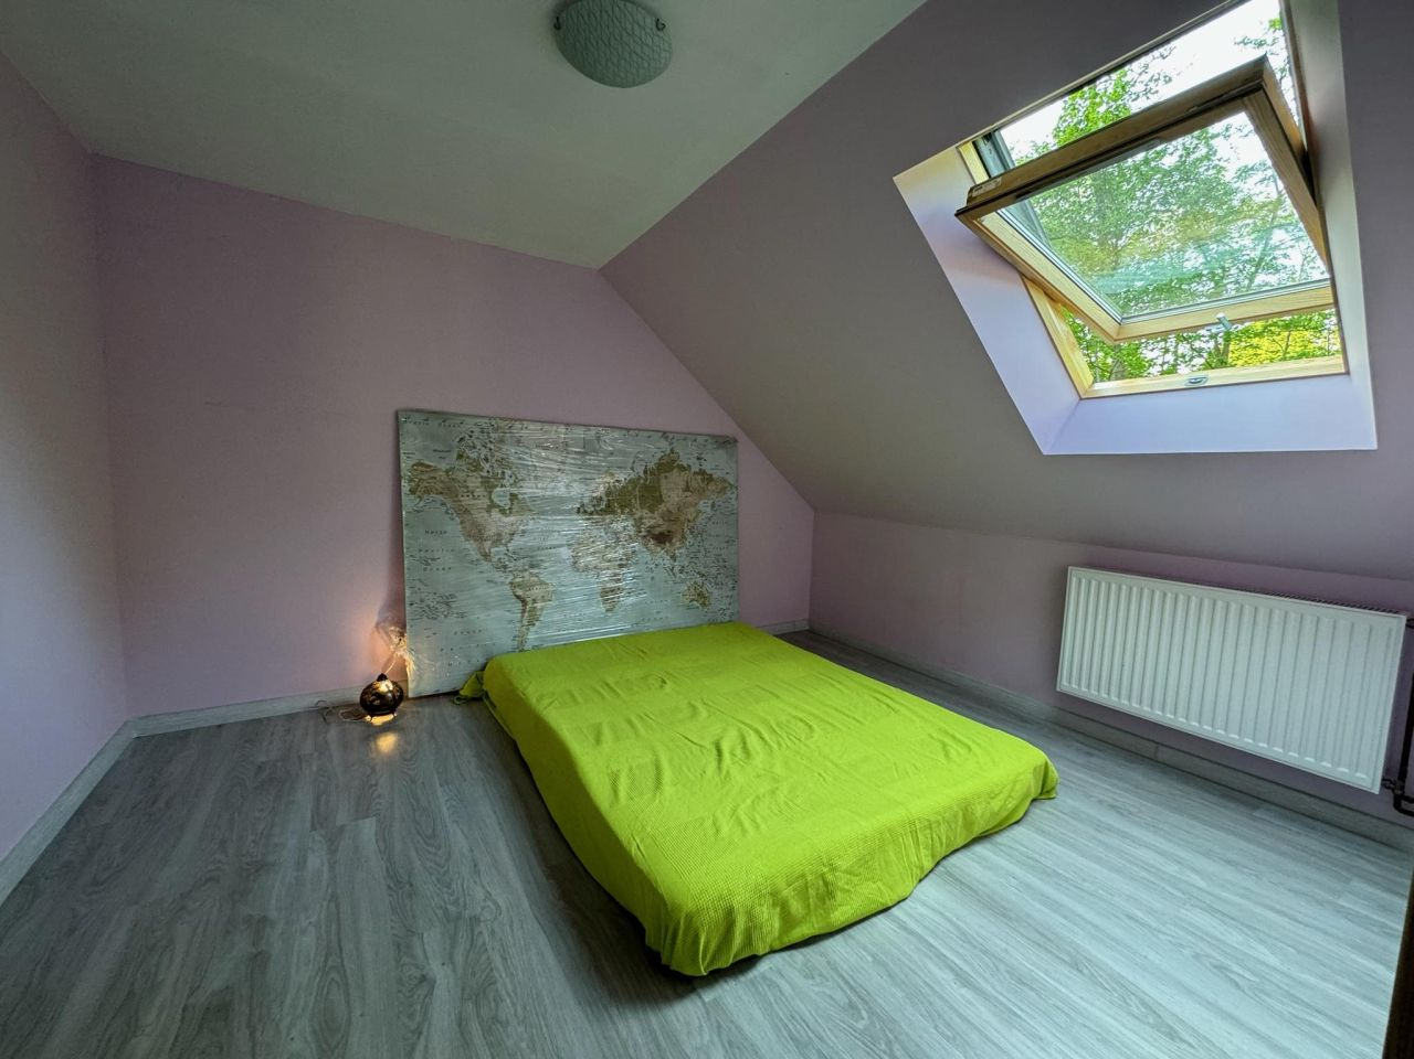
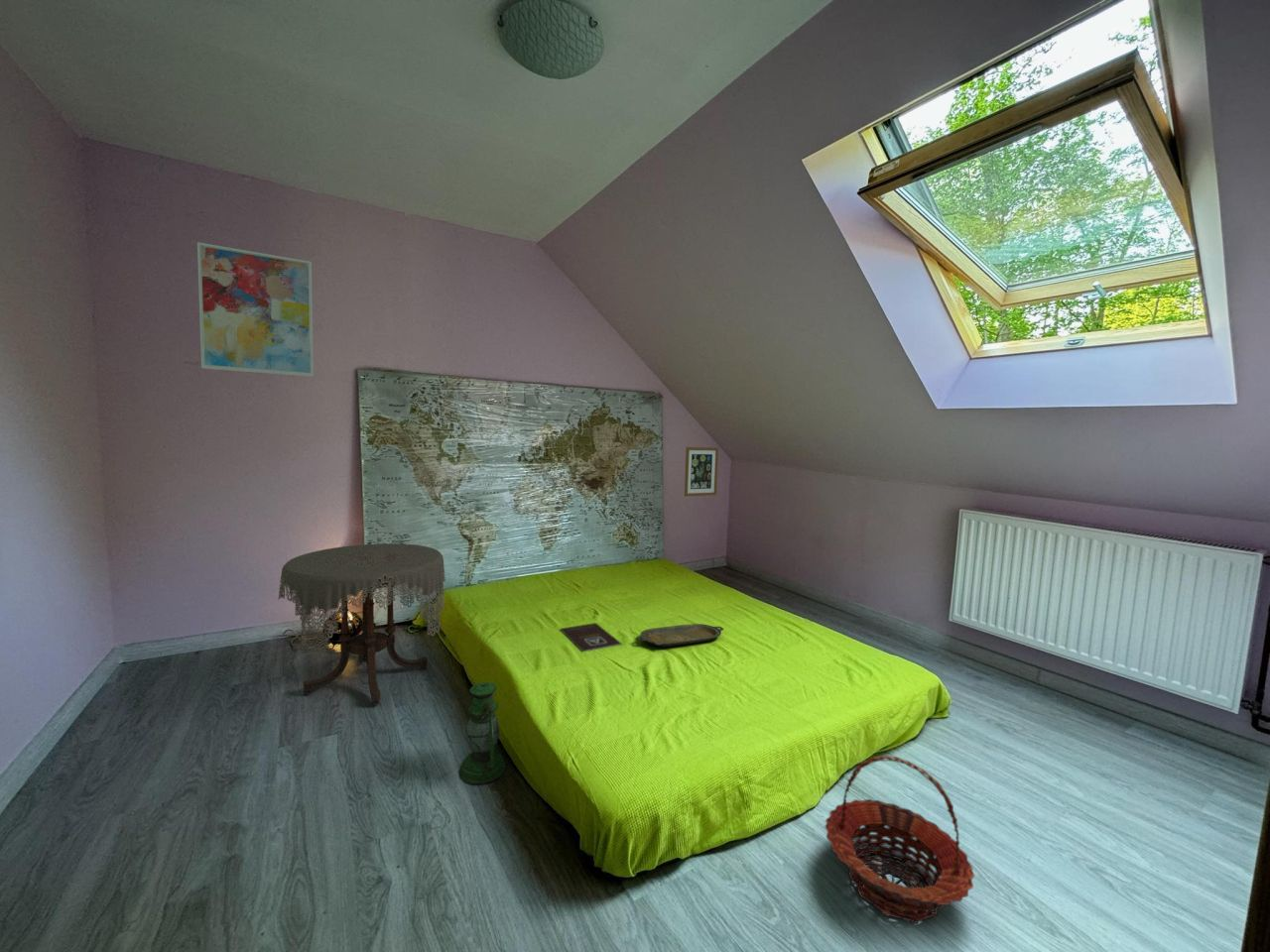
+ book (589, 637)
+ lantern (477, 729)
+ serving tray (681, 635)
+ wall art (258, 312)
+ basket (897, 823)
+ side table (367, 620)
+ wall art (701, 471)
